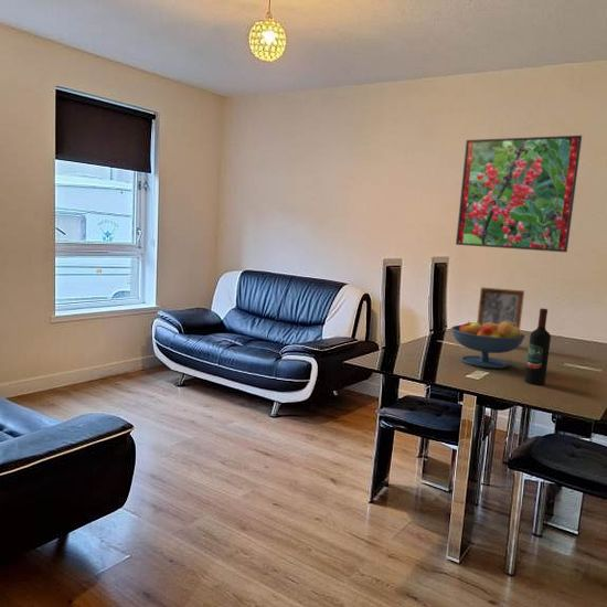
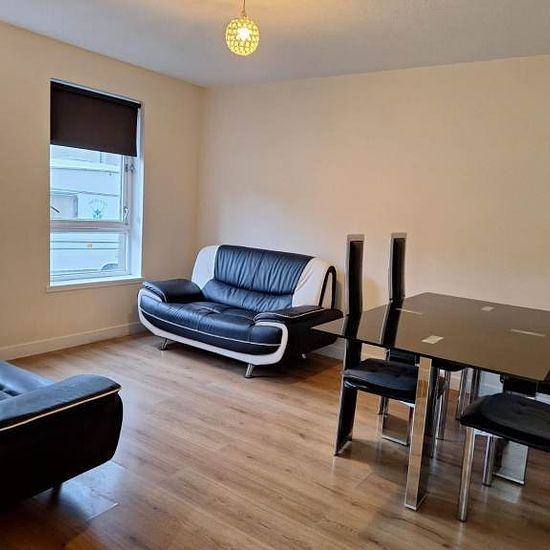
- wine bottle (539, 345)
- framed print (514, 193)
- picture frame (499, 317)
- fruit bowl (486, 341)
